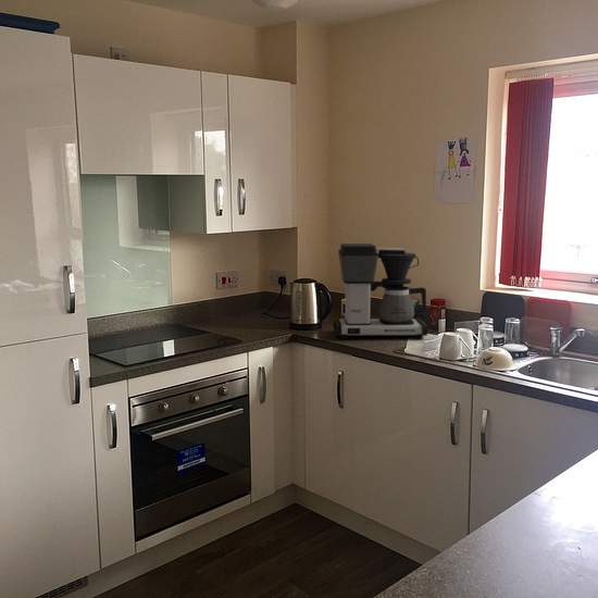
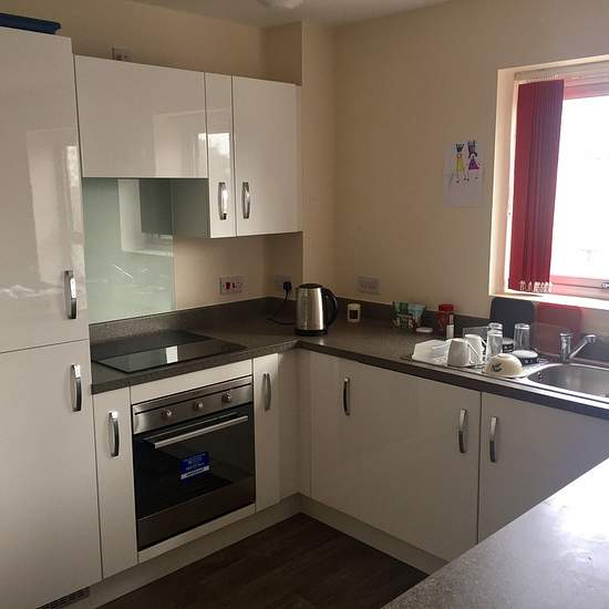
- coffee maker (383, 287)
